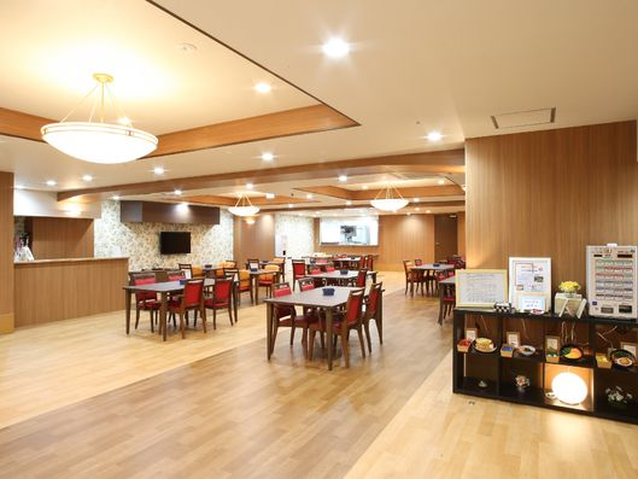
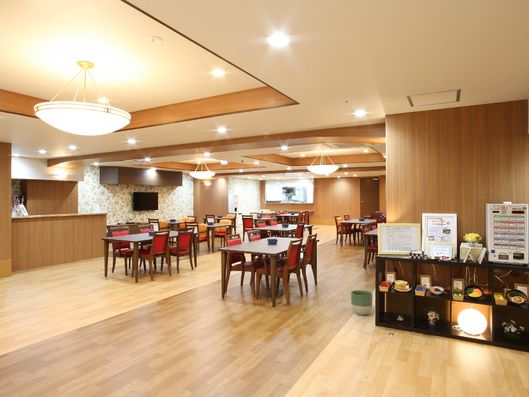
+ planter (361, 303)
